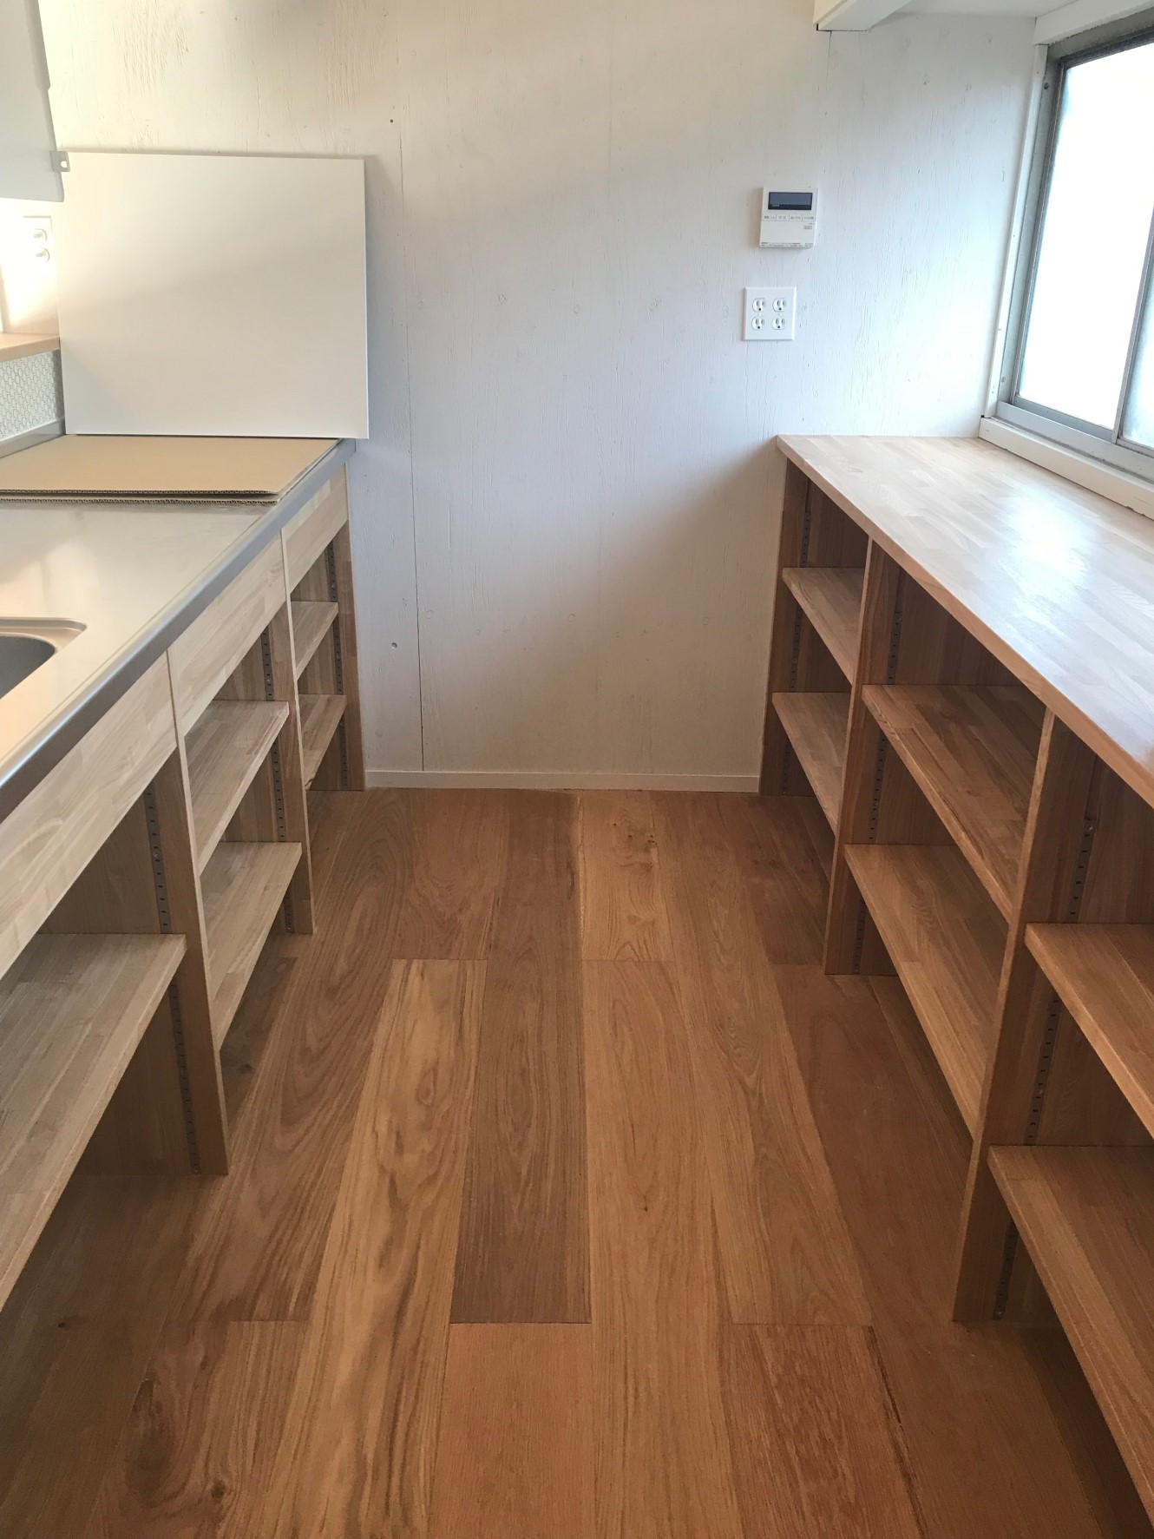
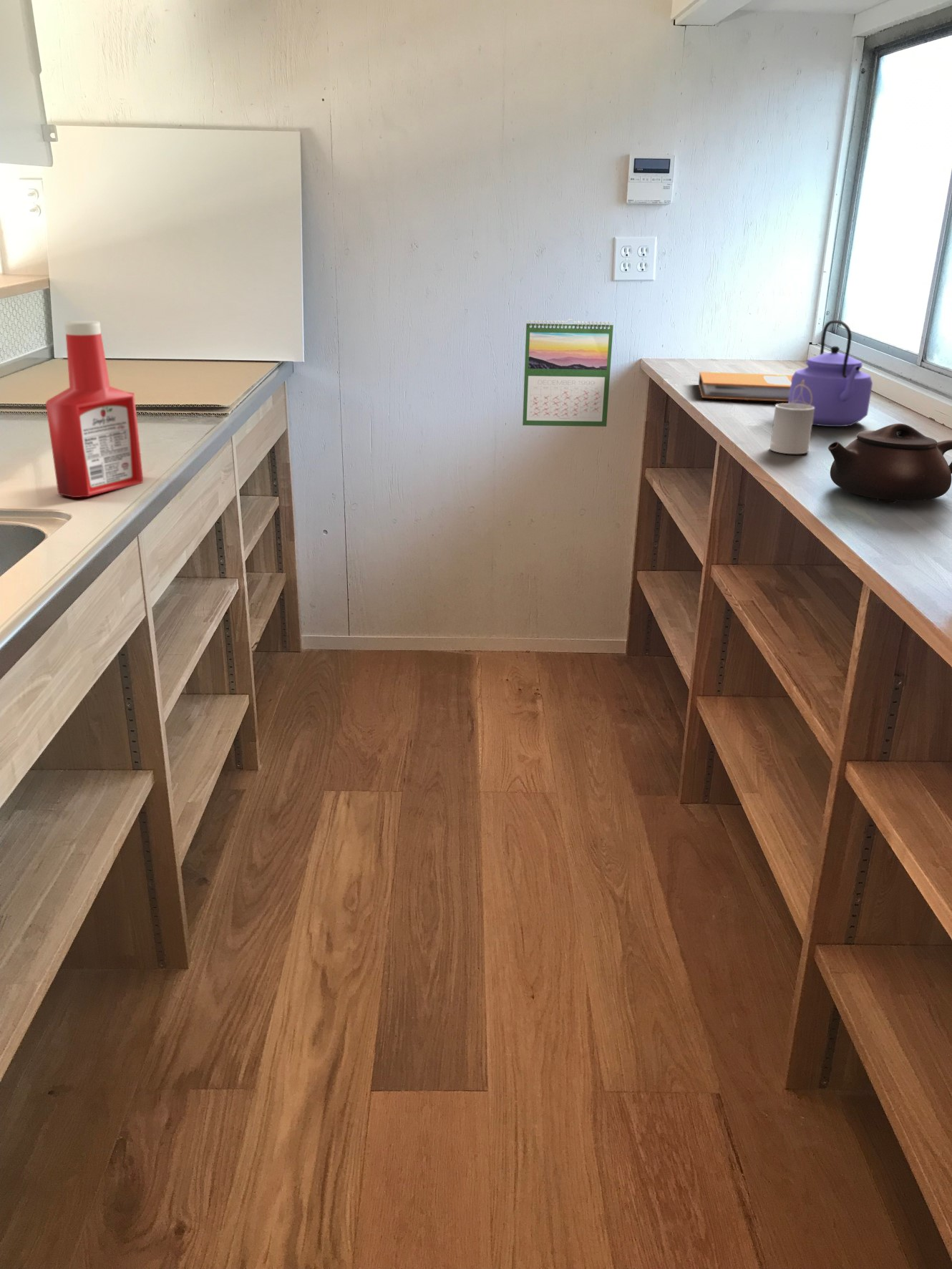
+ notebook (753, 386)
+ cup (796, 427)
+ kettle (836, 373)
+ teapot (896, 460)
+ soap bottle (92, 407)
+ calendar (567, 373)
